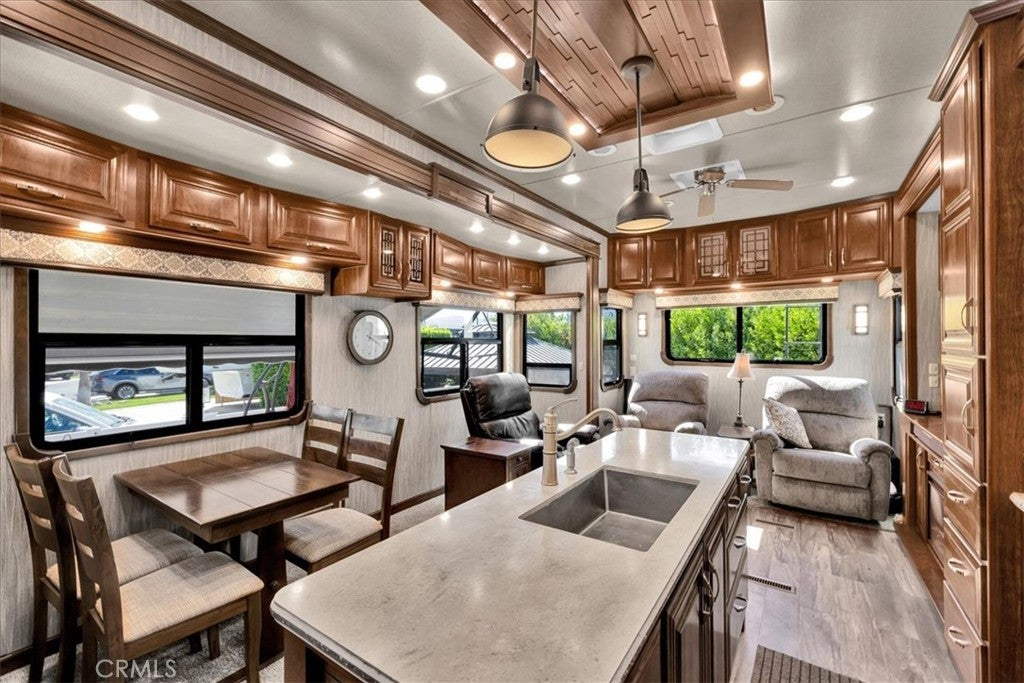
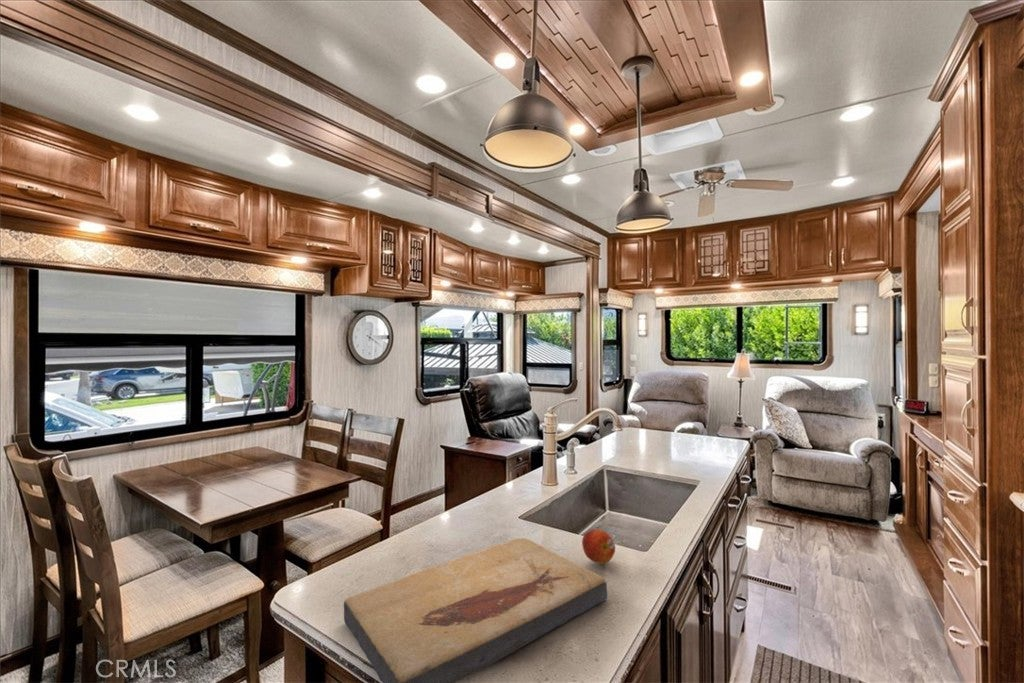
+ fish fossil (479, 598)
+ fruit (599, 546)
